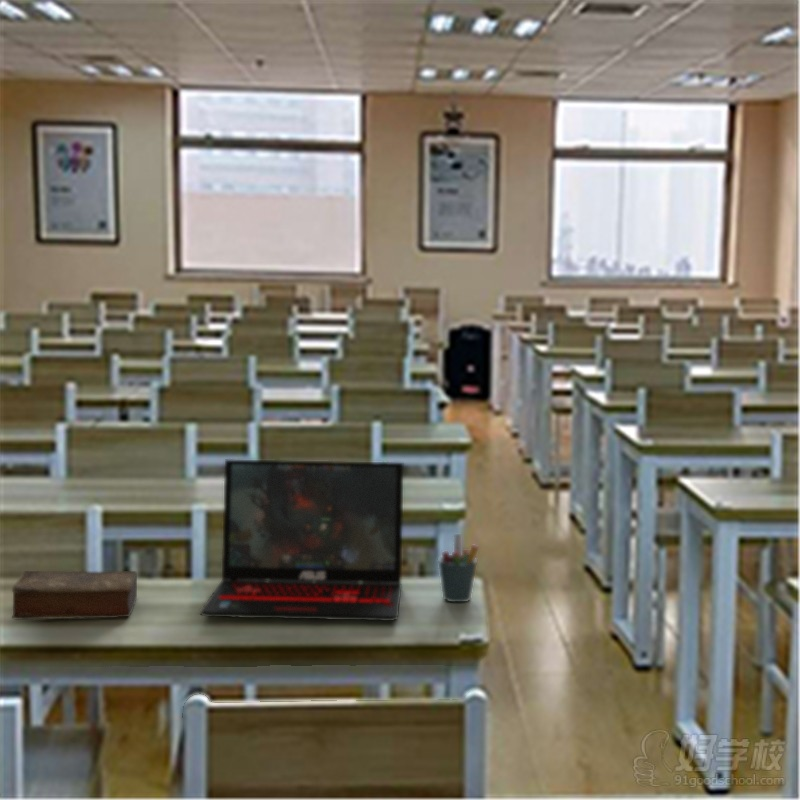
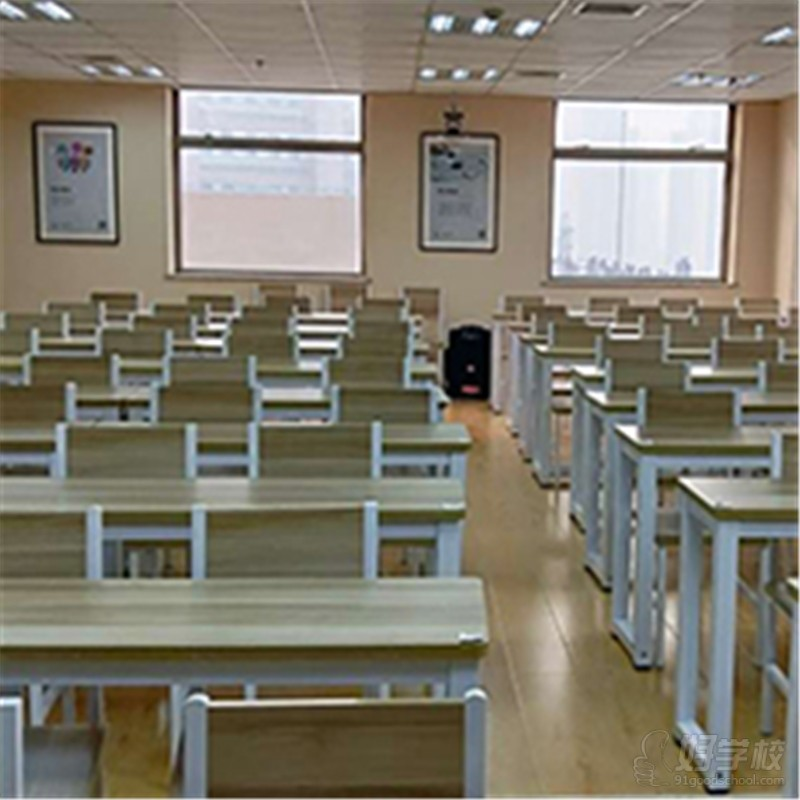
- pen holder (458, 568)
- laptop (306, 536)
- book (76, 593)
